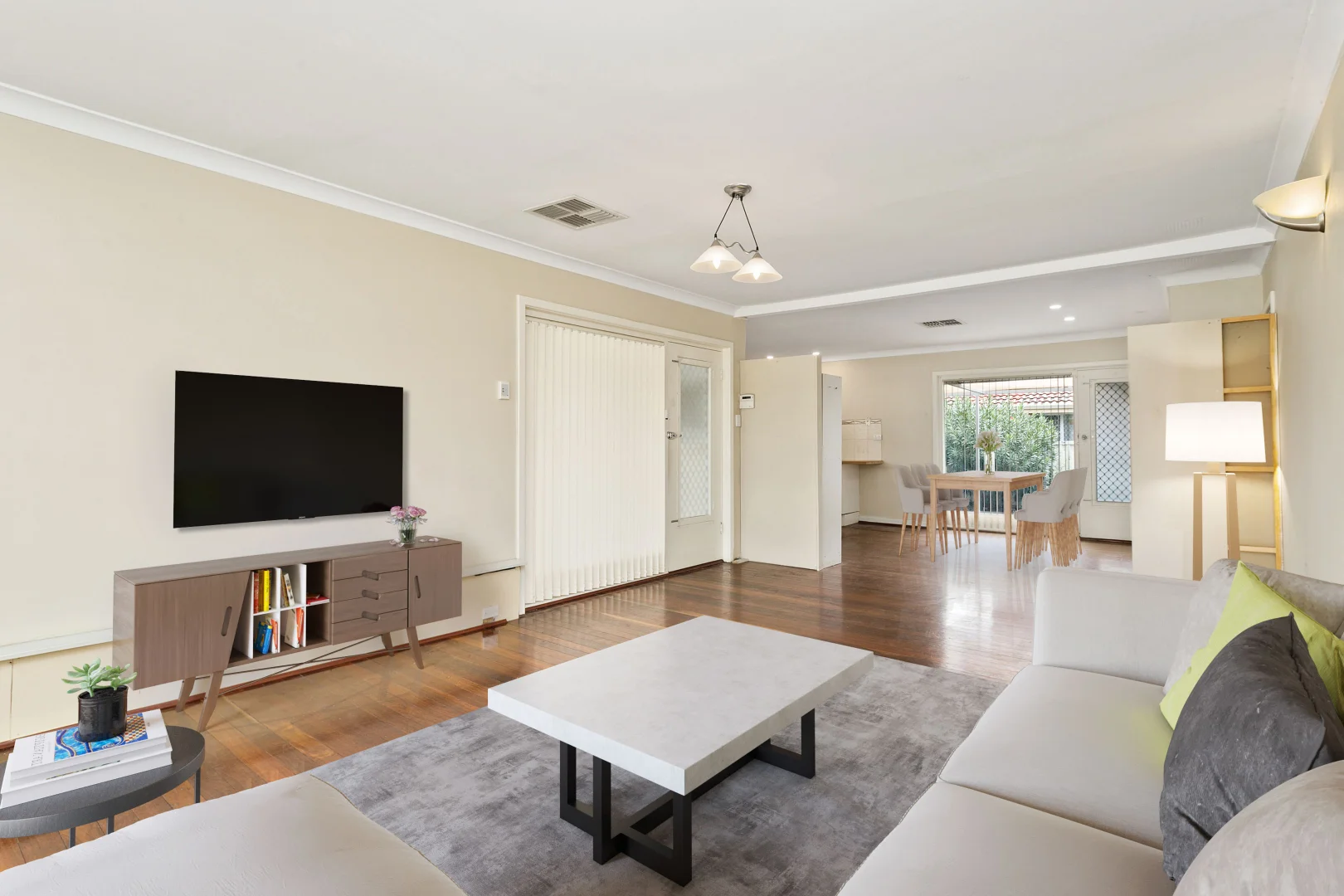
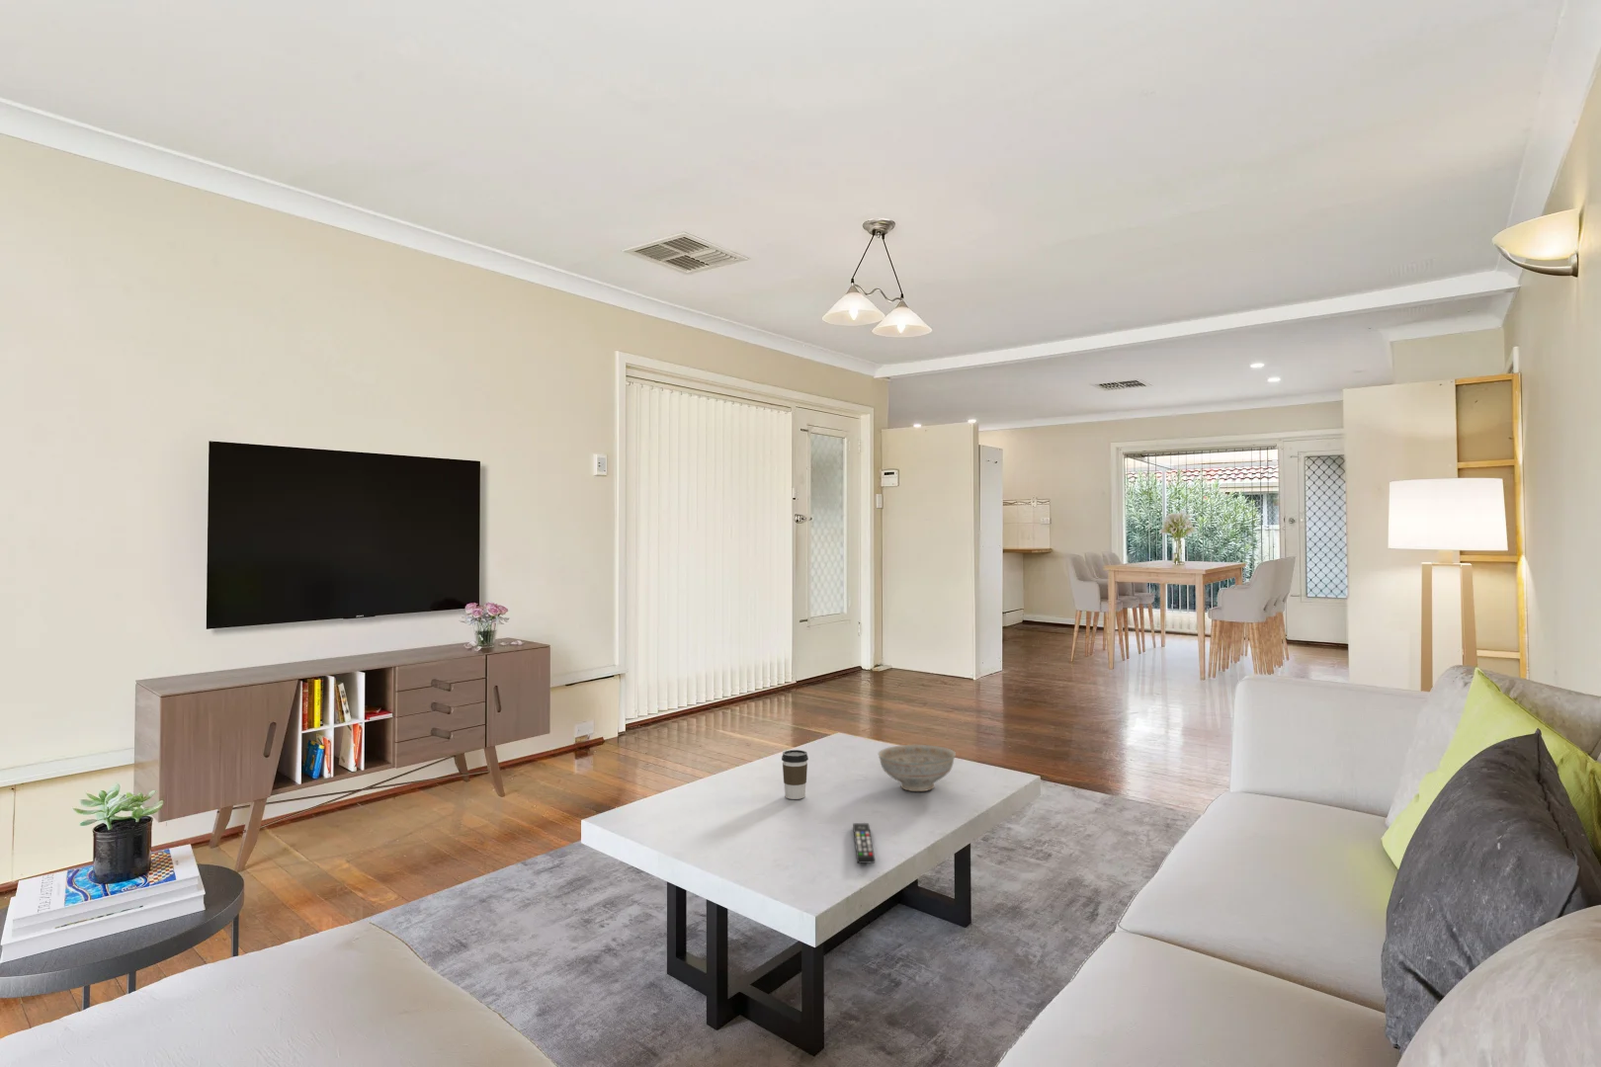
+ remote control (862, 842)
+ coffee cup (795, 774)
+ decorative bowl (916, 768)
